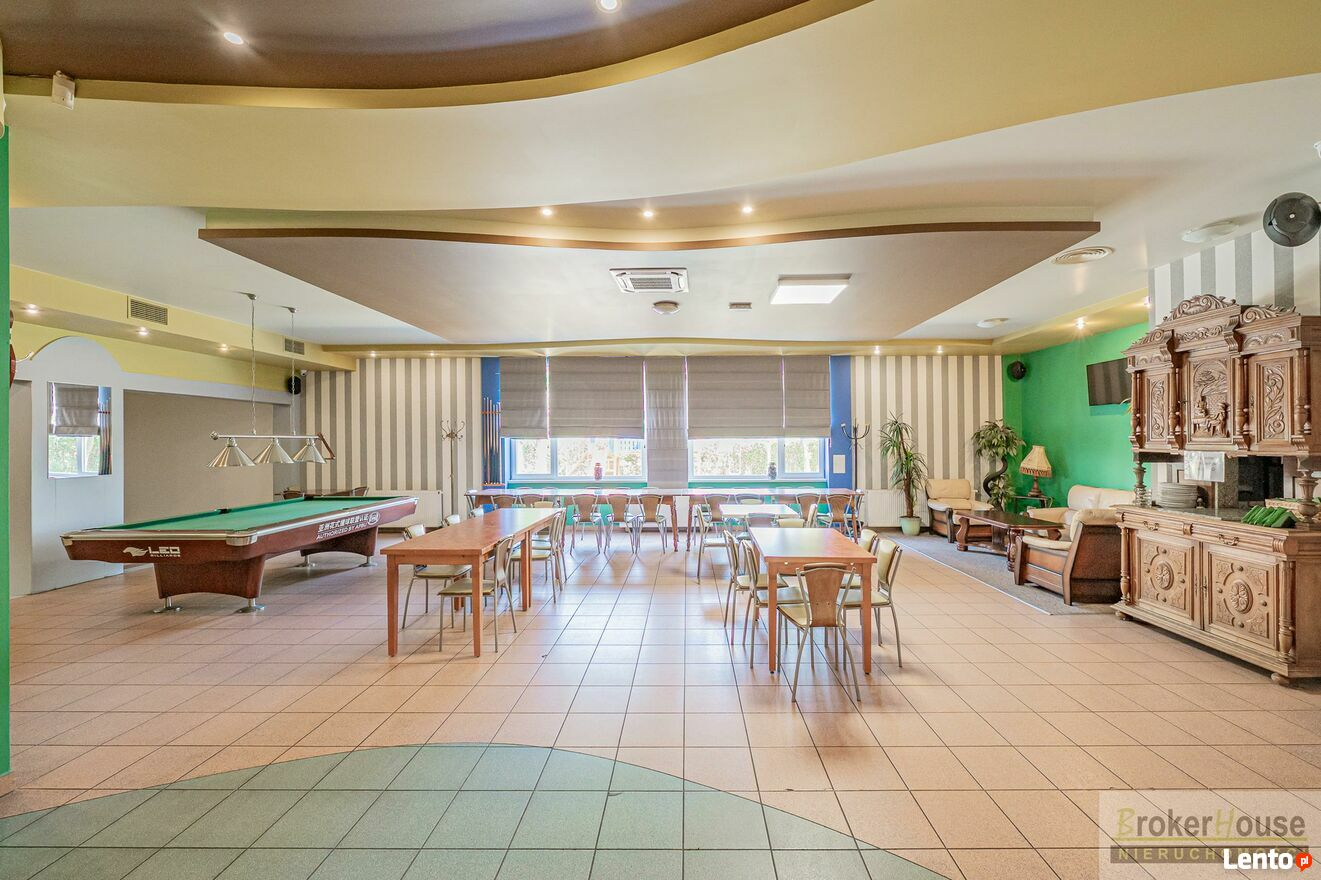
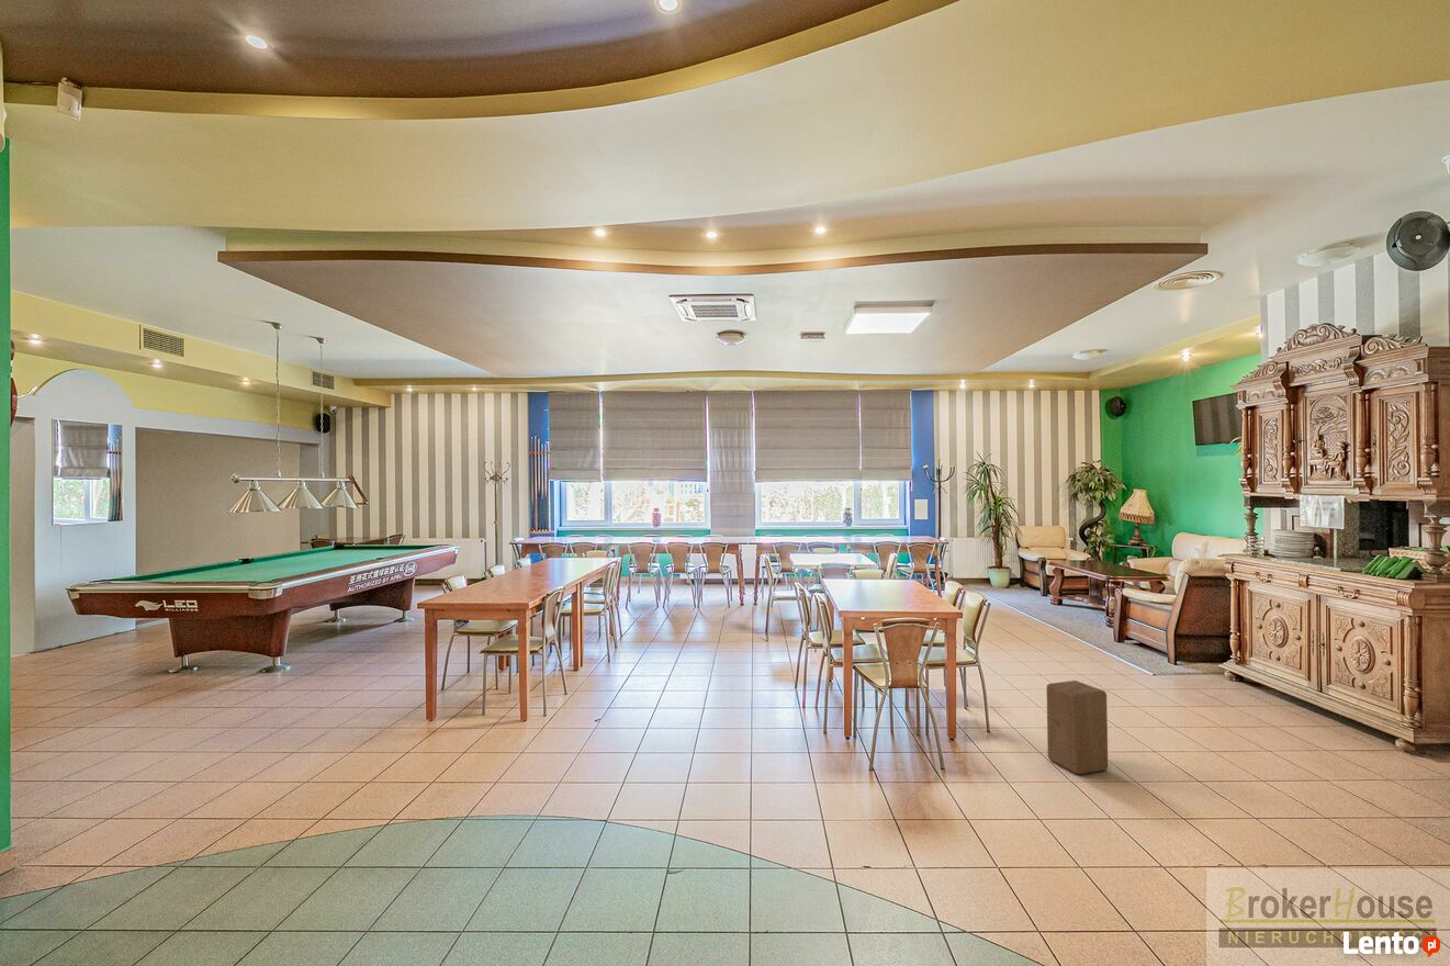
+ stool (1076, 726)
